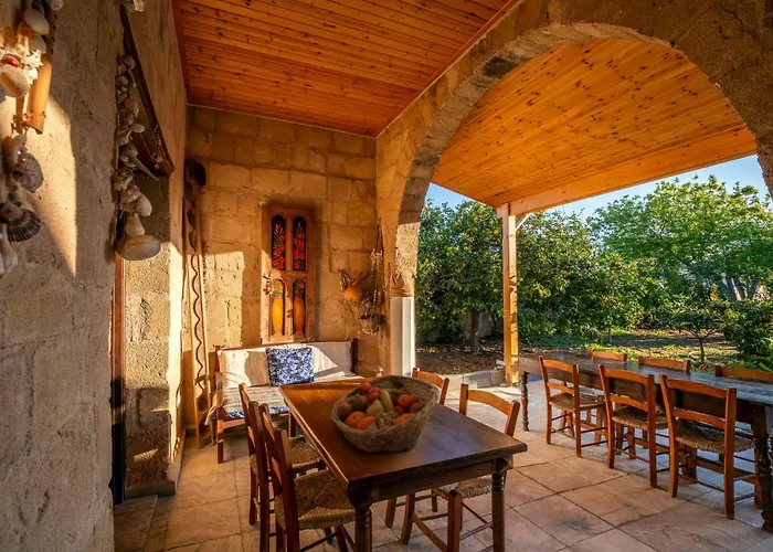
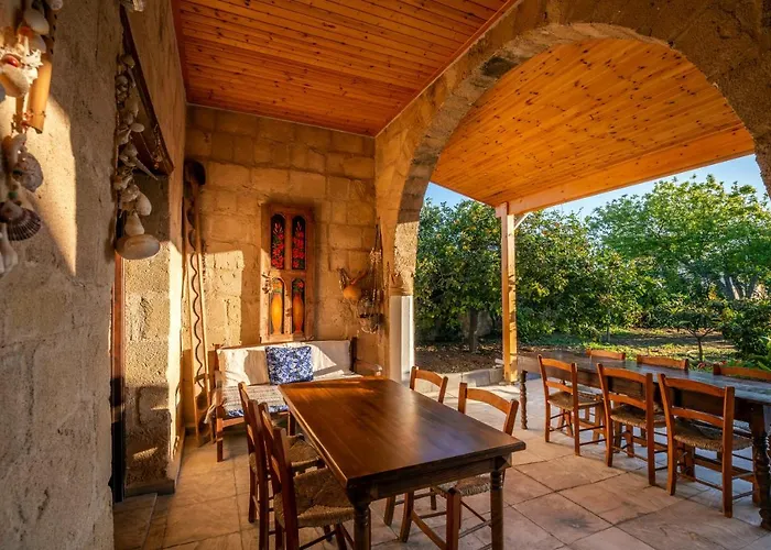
- fruit basket (384, 410)
